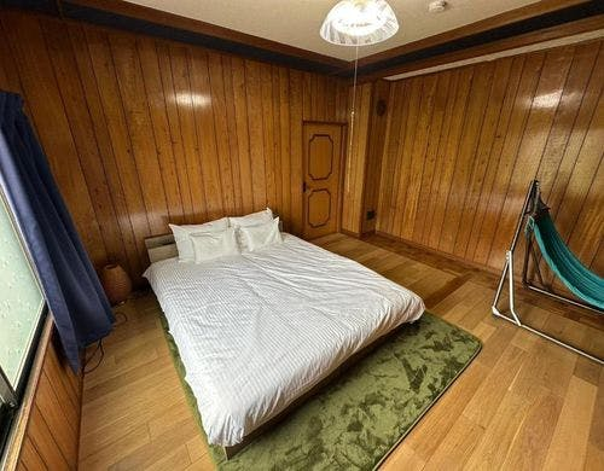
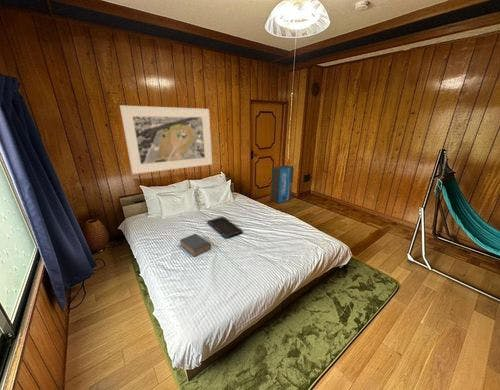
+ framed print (173, 139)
+ book (195, 244)
+ serving tray (224, 226)
+ air purifier (282, 183)
